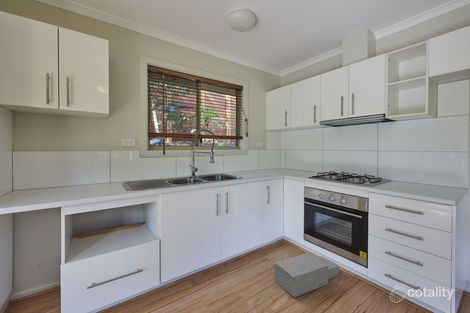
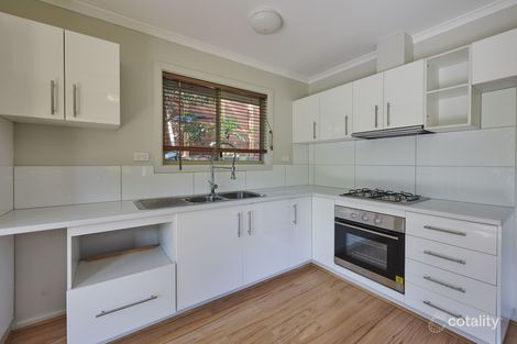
- step stool (309, 269)
